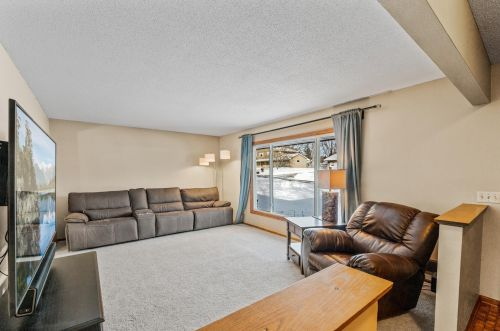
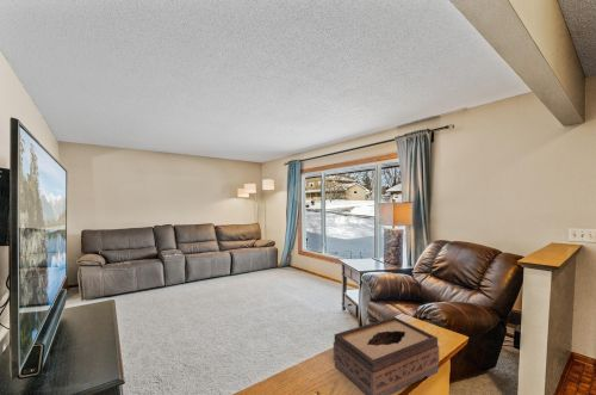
+ tissue box (385, 352)
